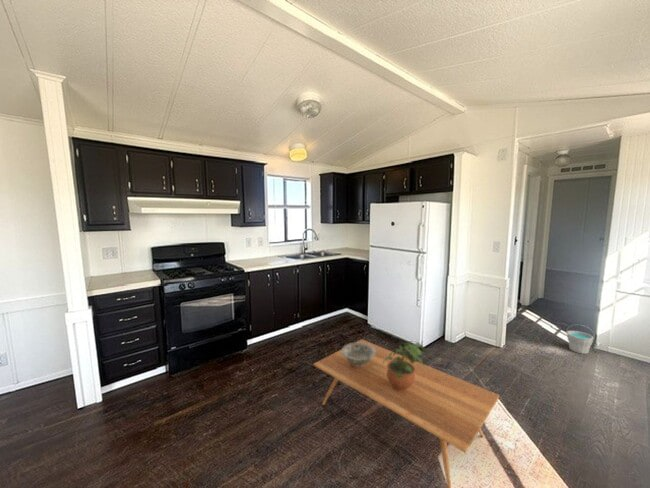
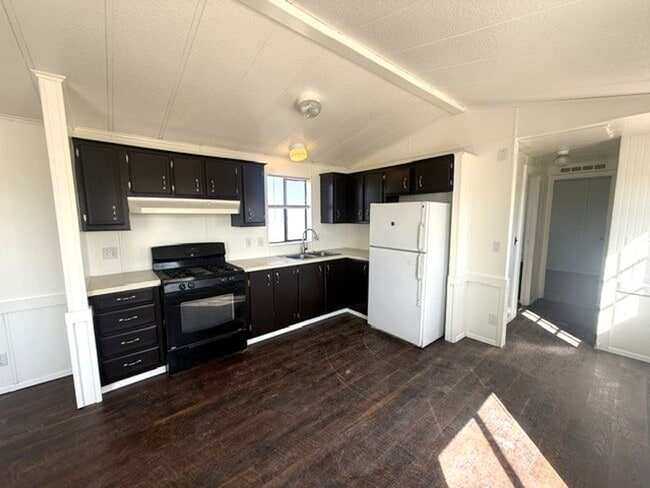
- potted plant (407, 363)
- coffee table (397, 398)
- decorative bowl (358, 356)
- bucket (579, 337)
